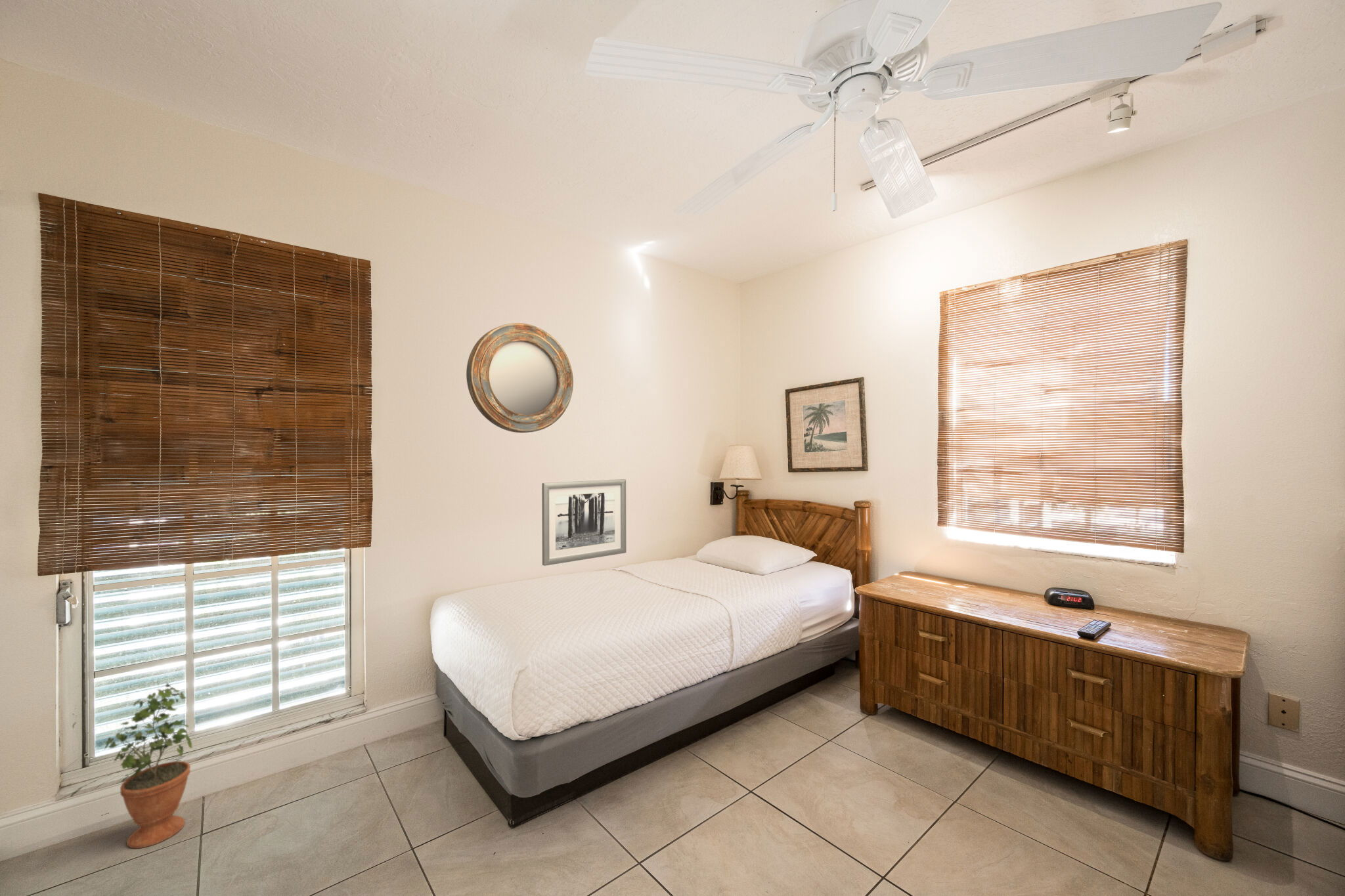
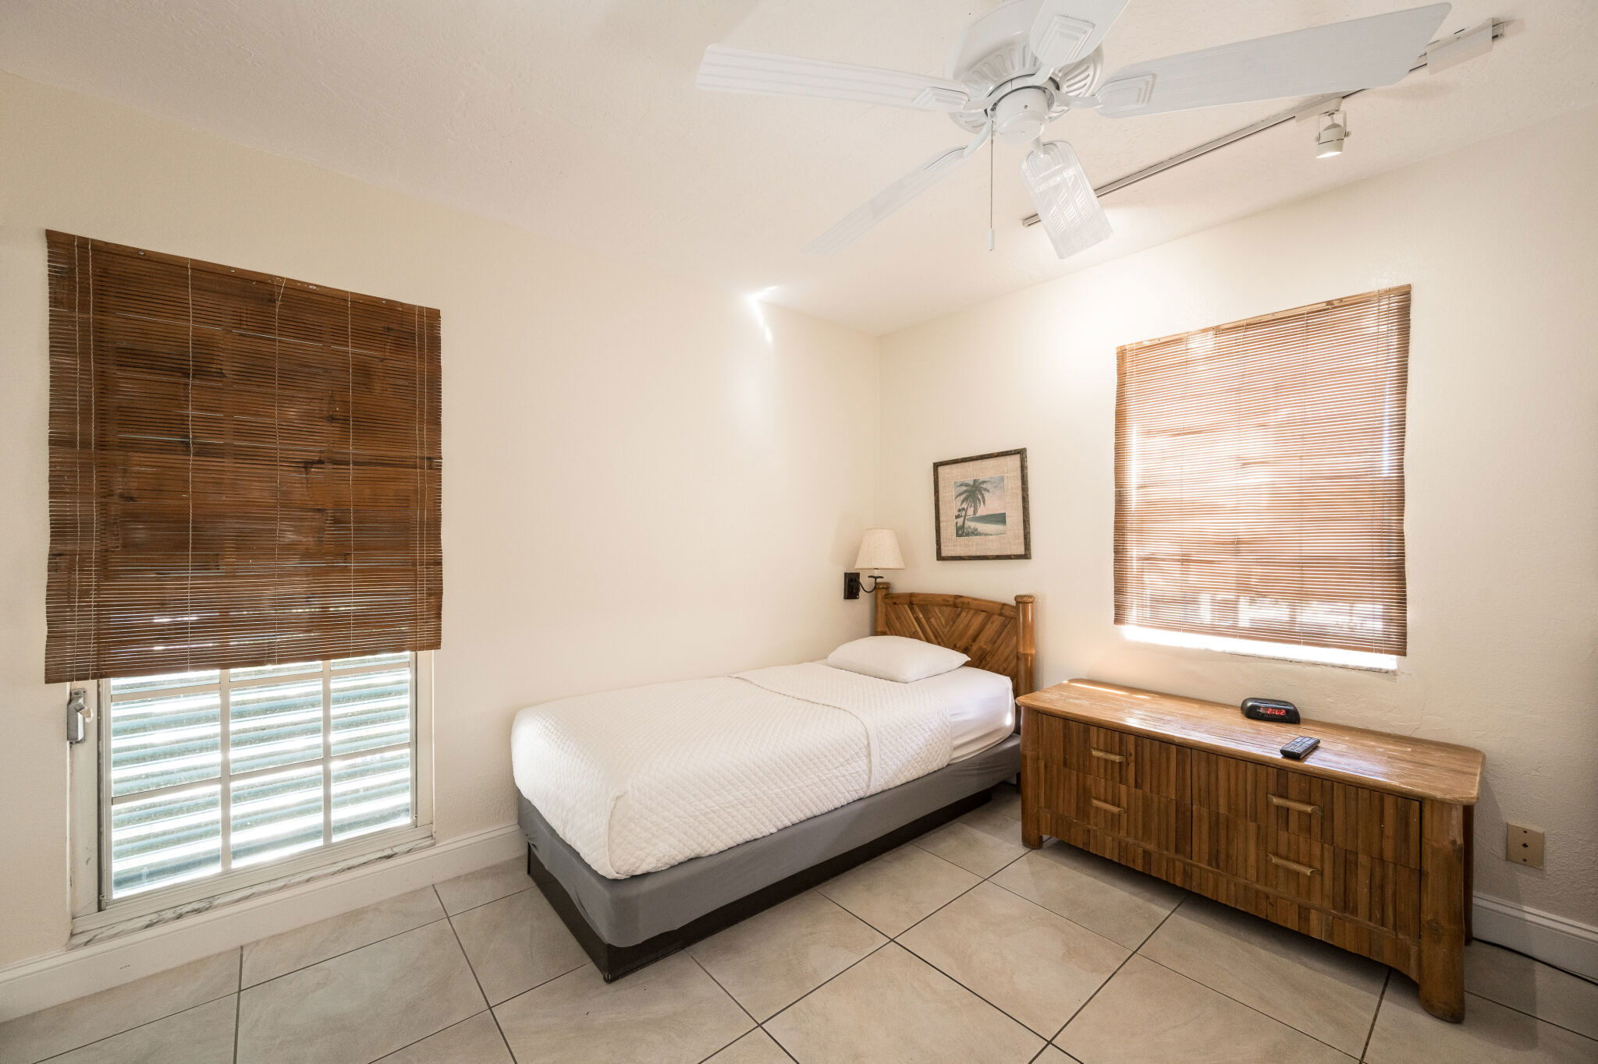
- wall art (586, 520)
- home mirror (523, 378)
- potted plant (150, 759)
